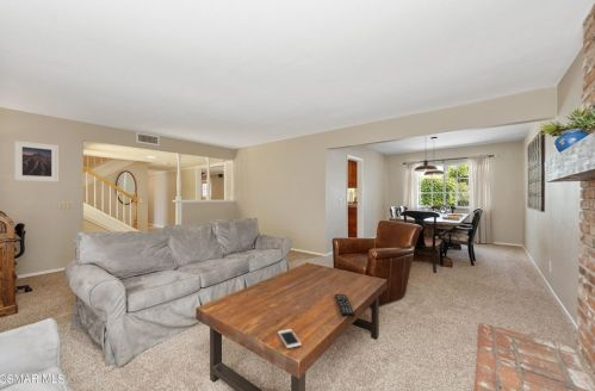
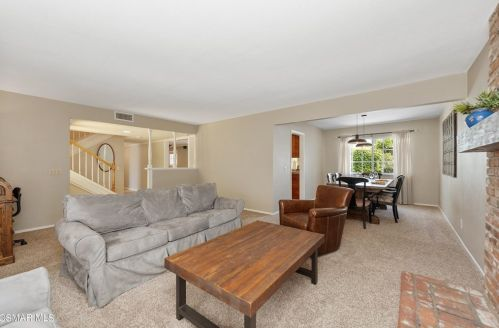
- remote control (343, 303)
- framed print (37, 162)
- cell phone (289, 337)
